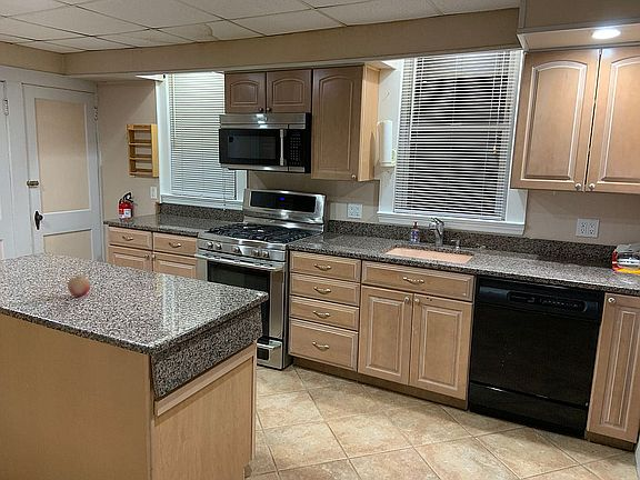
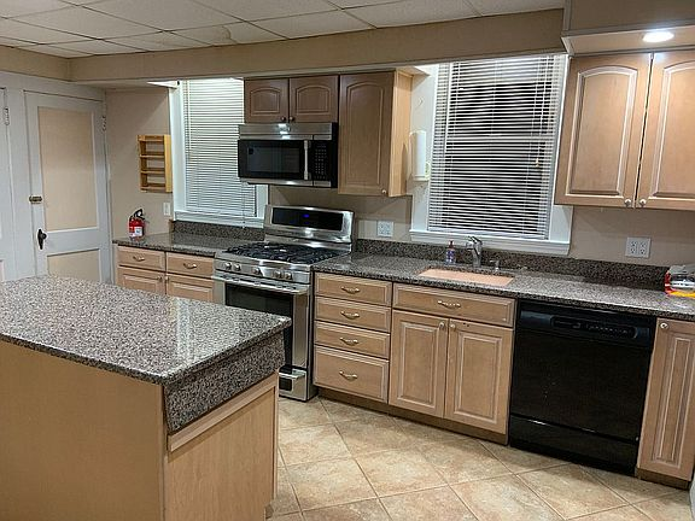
- fruit (79, 286)
